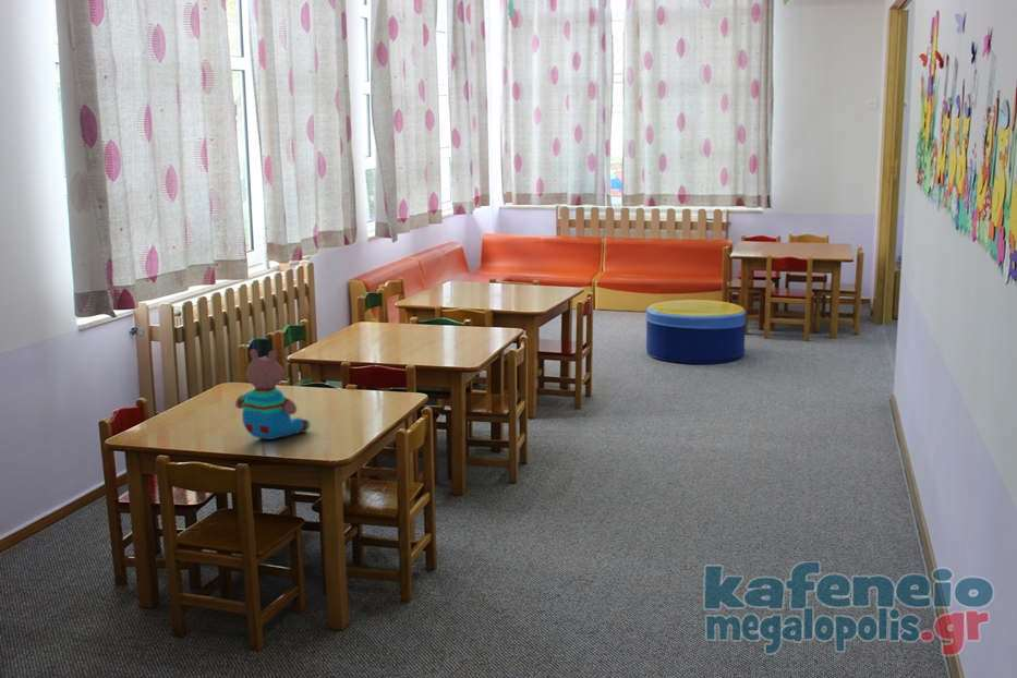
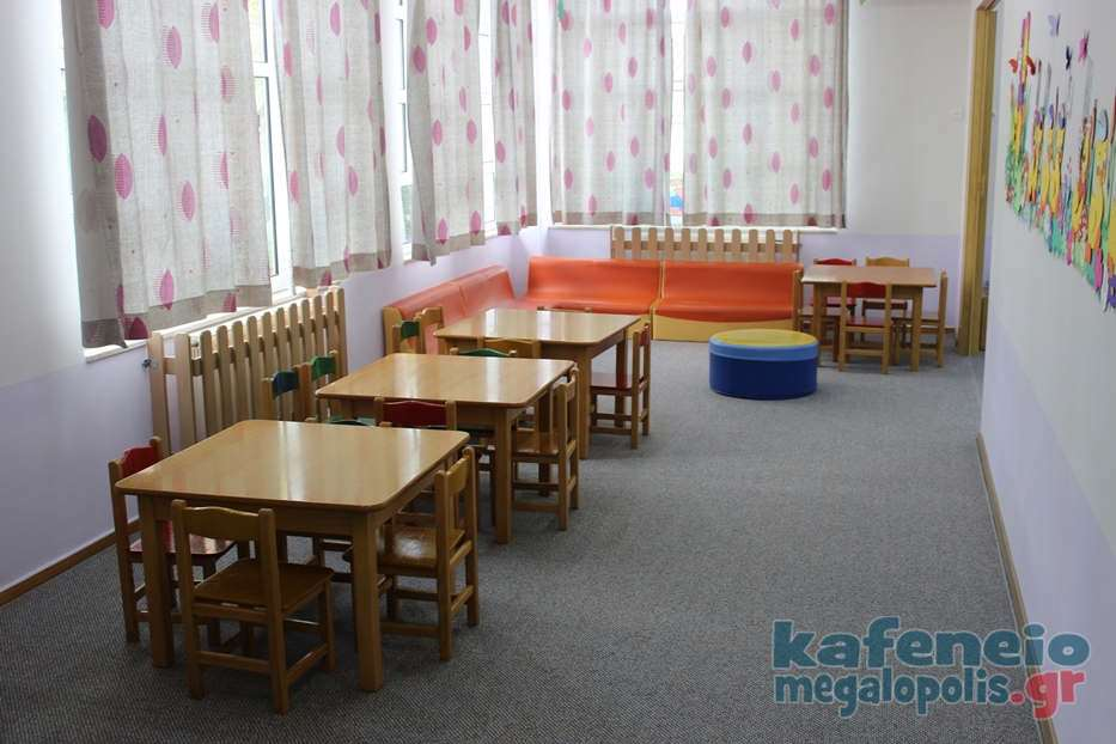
- teddy bear (274, 391)
